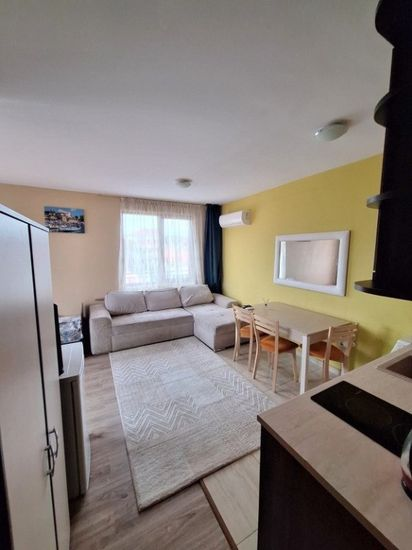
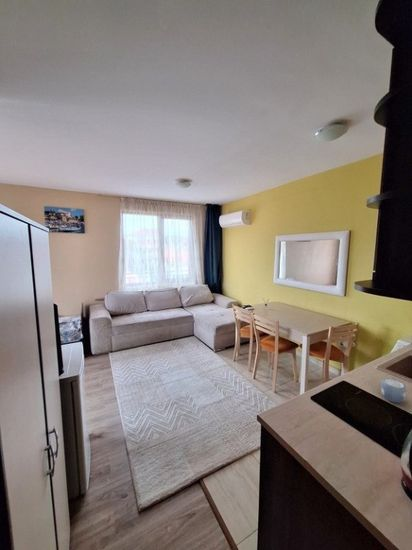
+ mug (393, 389)
